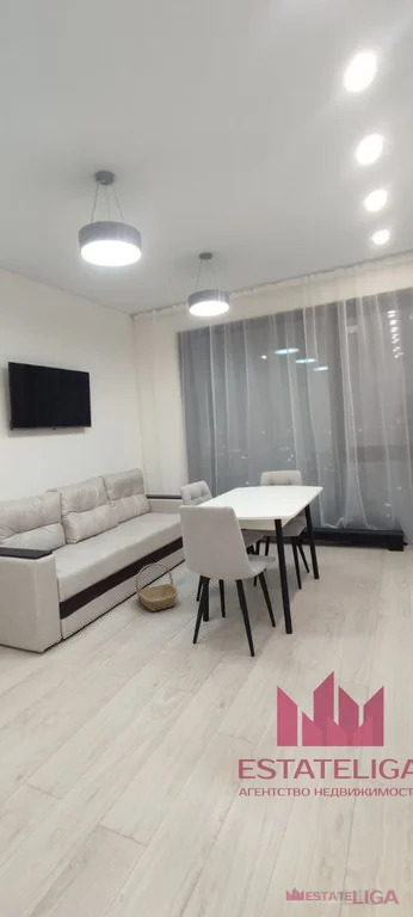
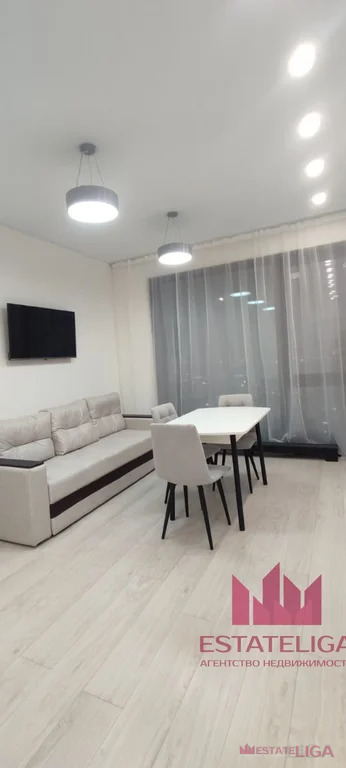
- basket (158, 585)
